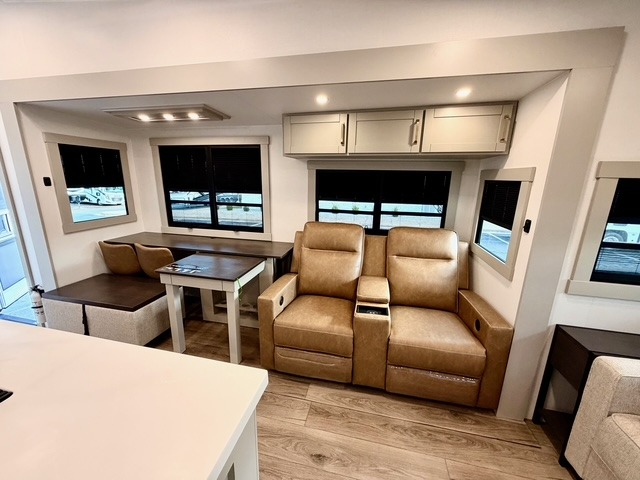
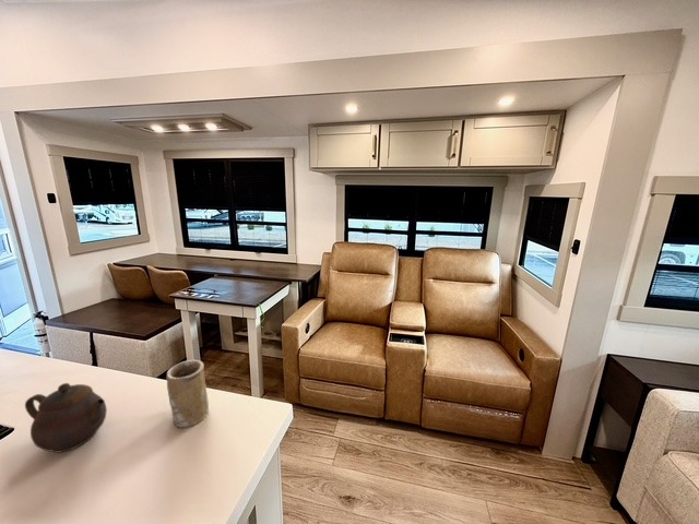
+ teapot (67, 410)
+ mug (181, 391)
